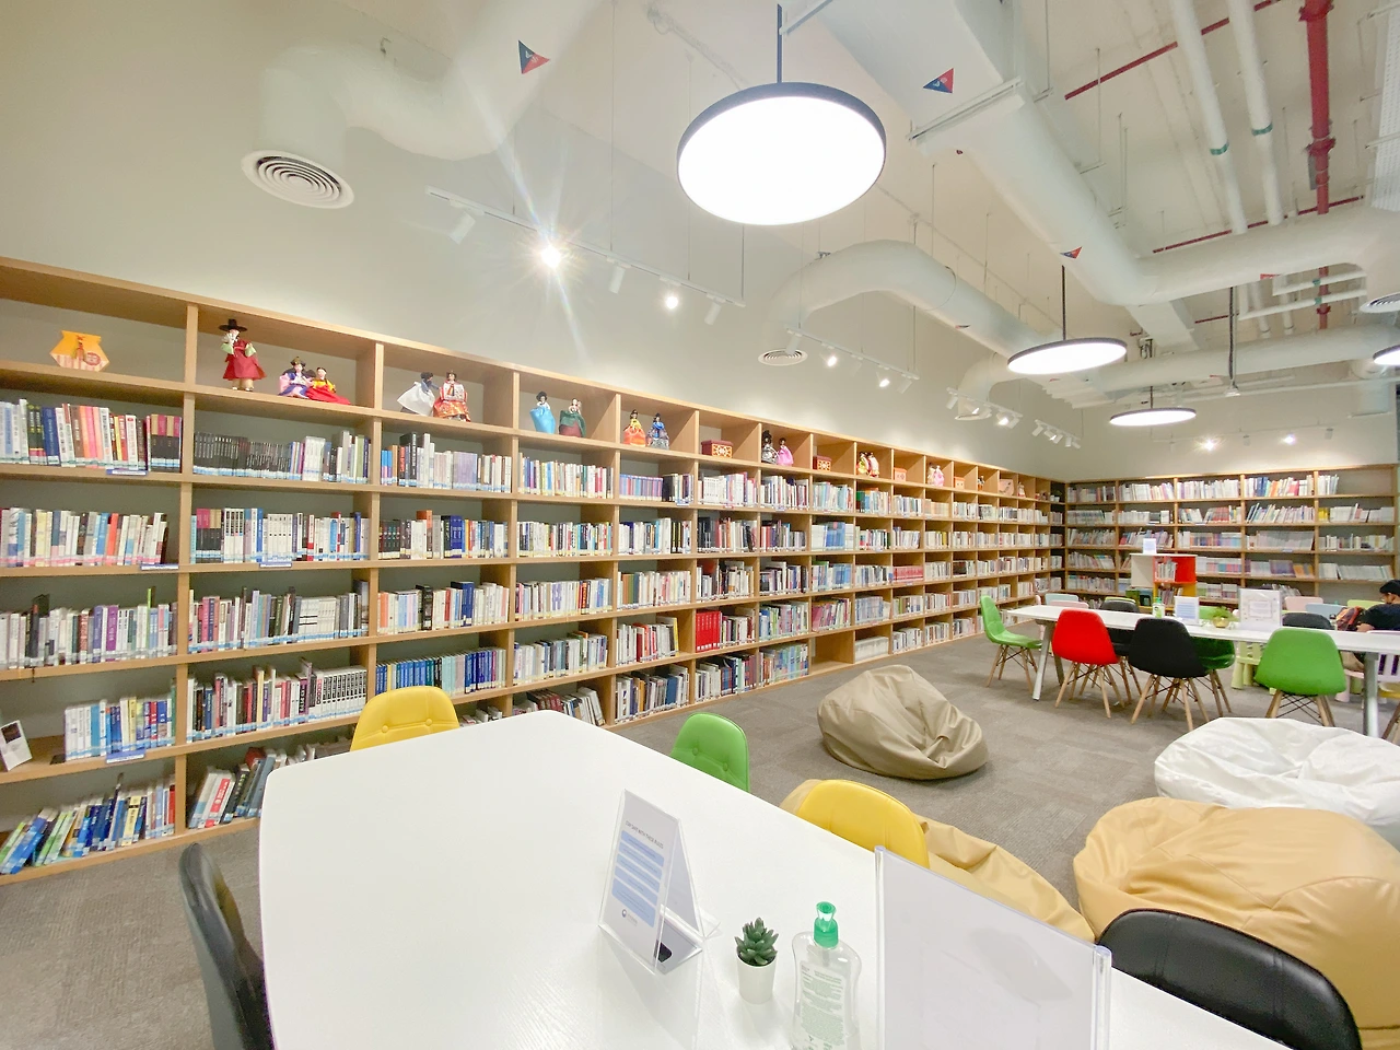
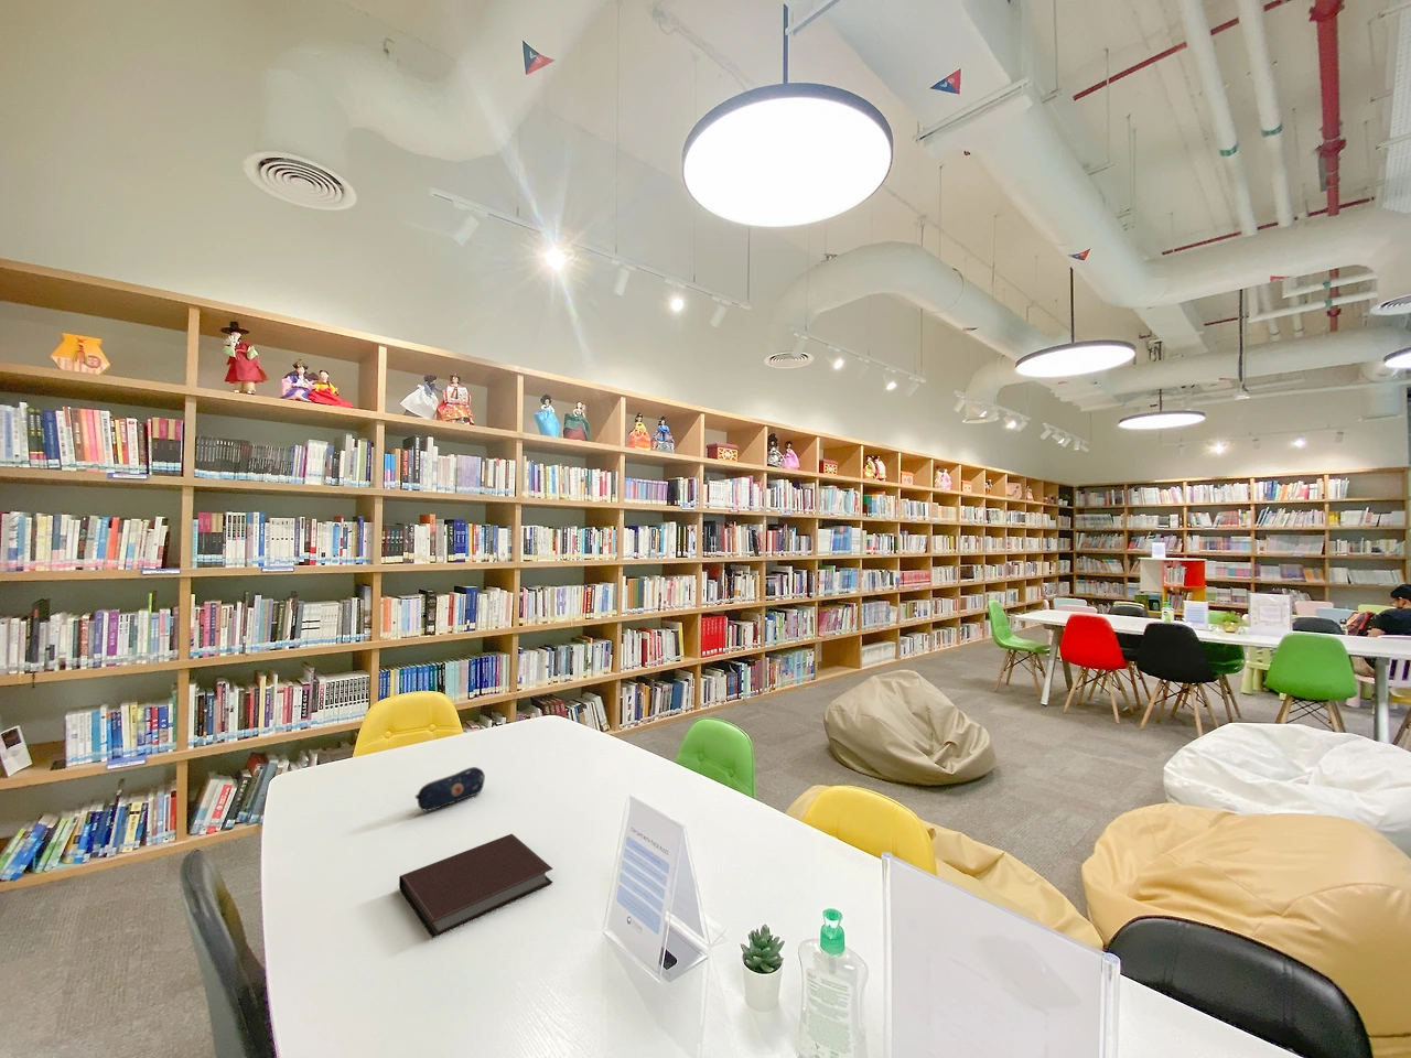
+ notebook (477, 878)
+ pencil case (452, 788)
